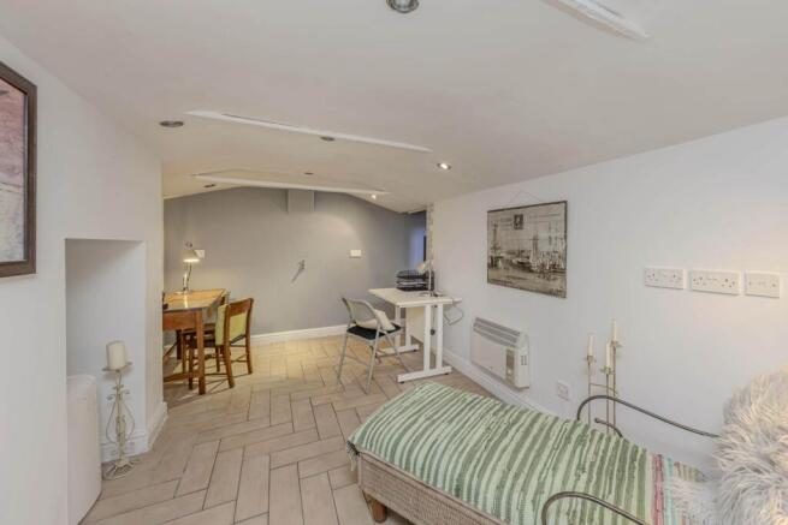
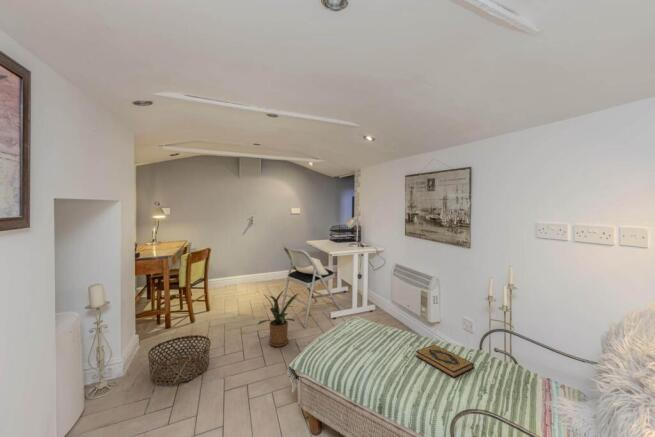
+ hardback book (443, 359)
+ house plant (280, 317)
+ basket (179, 359)
